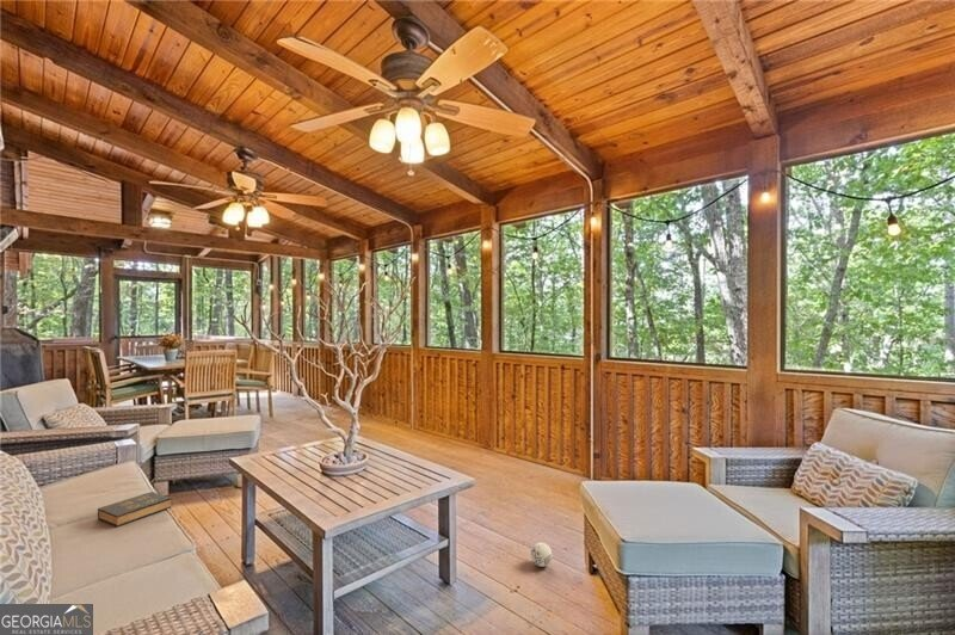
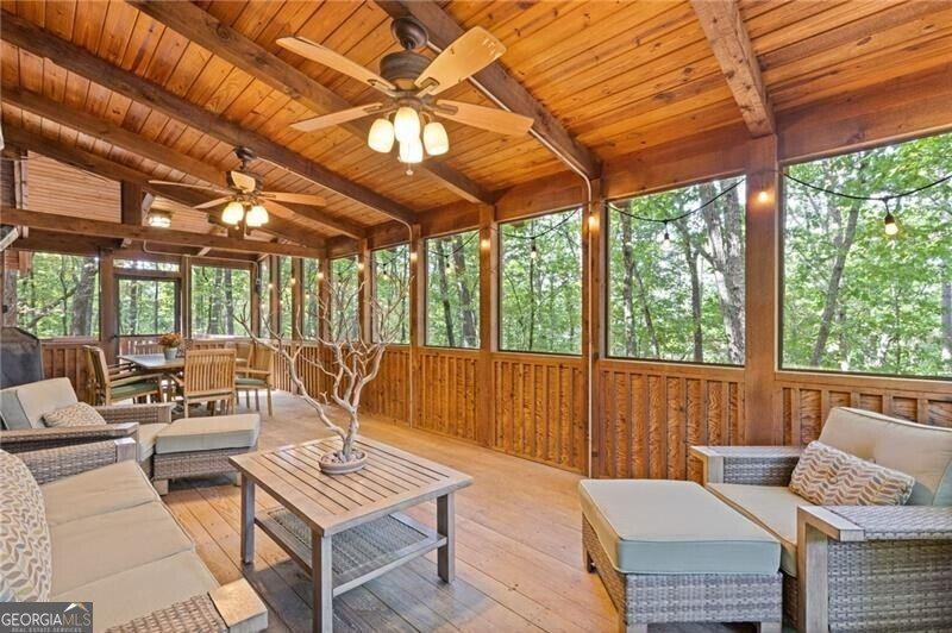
- ball (541, 554)
- hardback book (135, 507)
